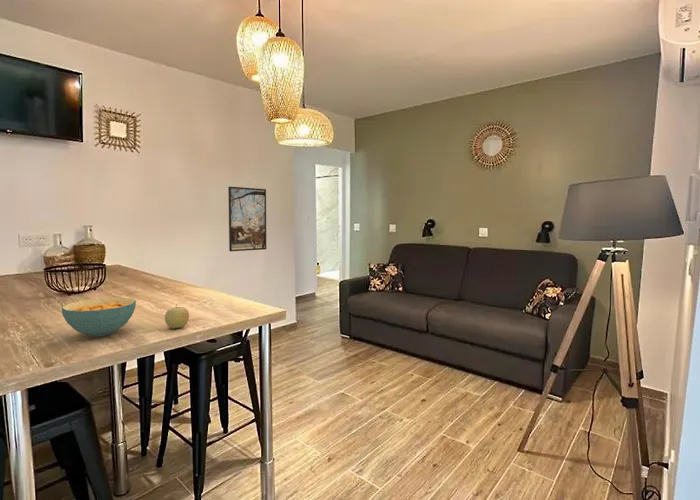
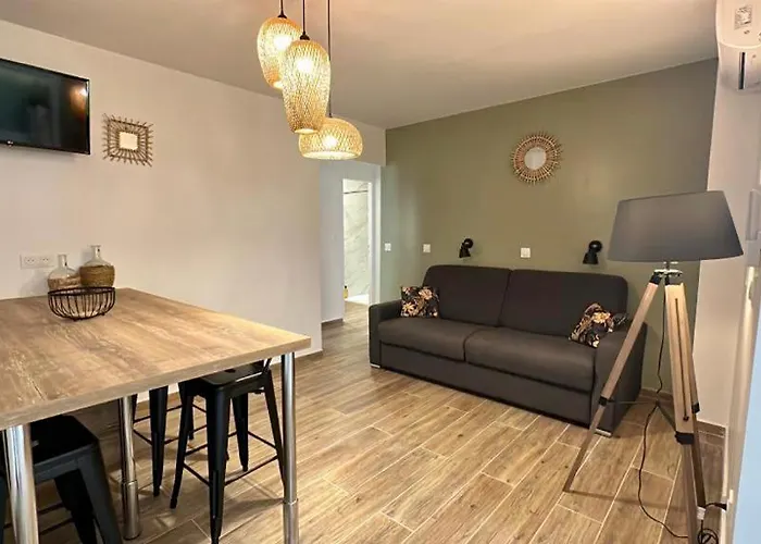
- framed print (248, 219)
- cereal bowl (100, 318)
- fruit (177, 315)
